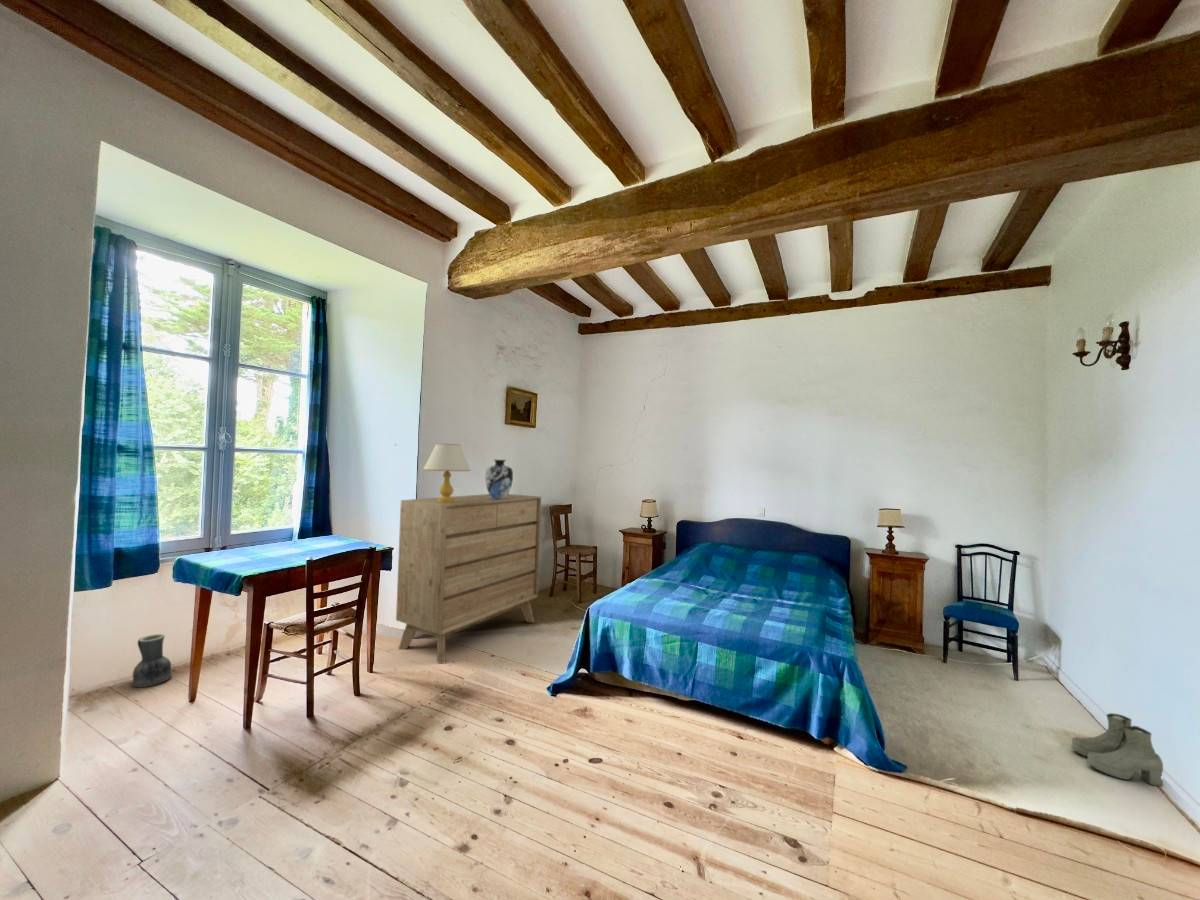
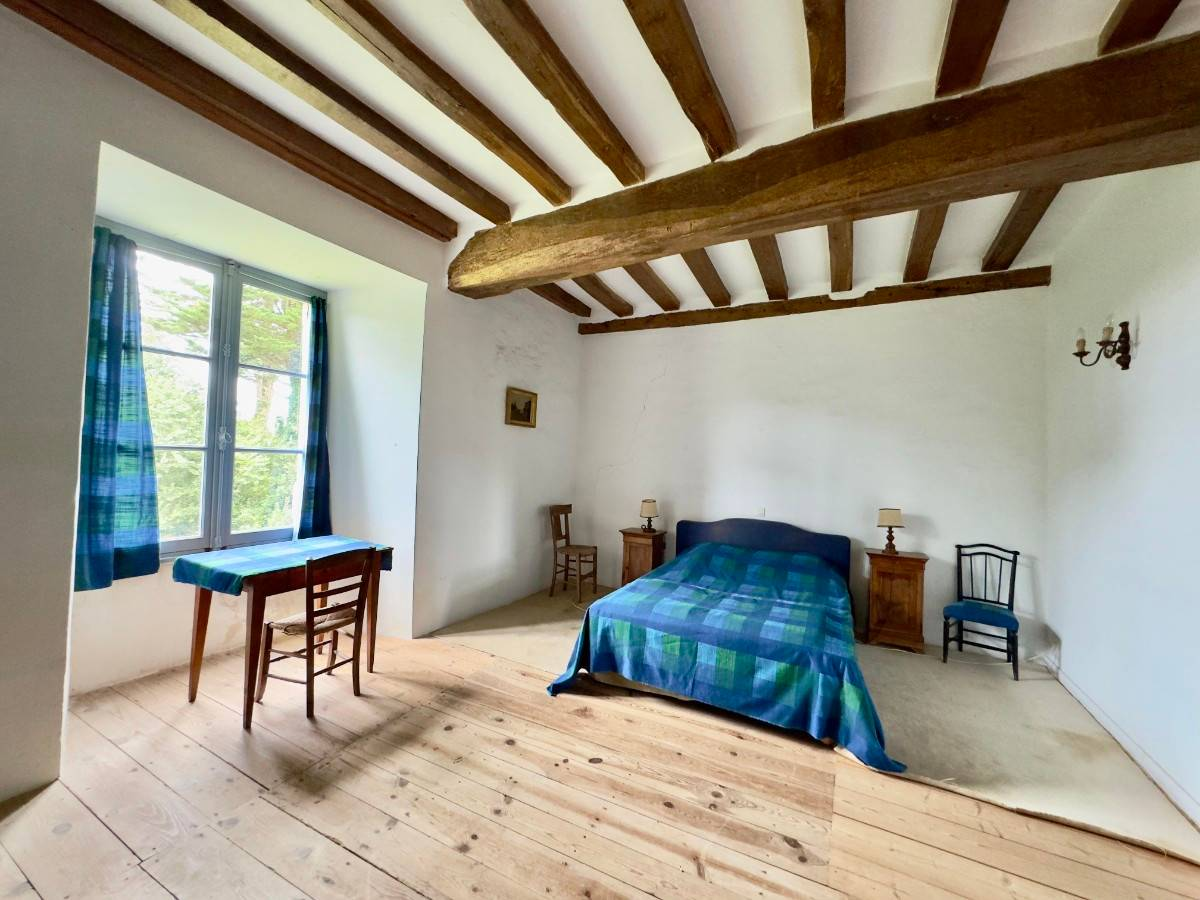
- table lamp (447, 472)
- boots (1115, 743)
- dresser (474, 565)
- vase (499, 479)
- vase (152, 658)
